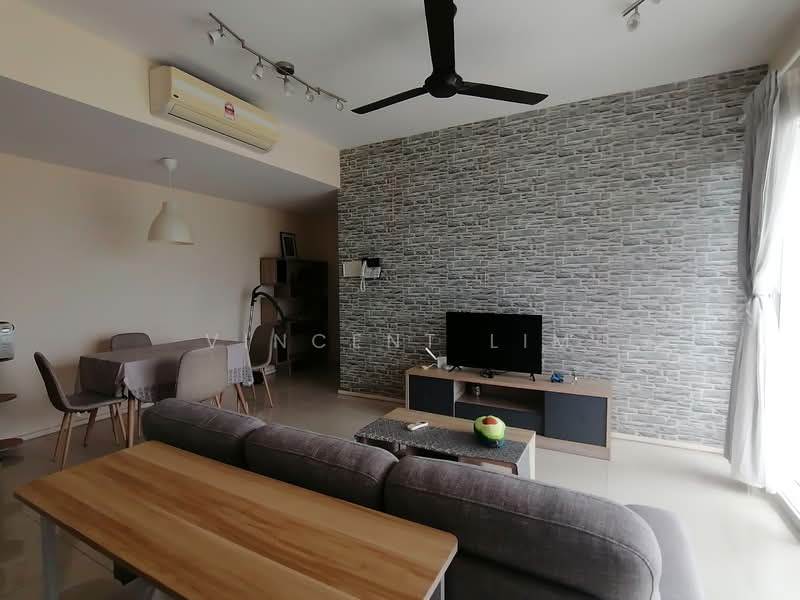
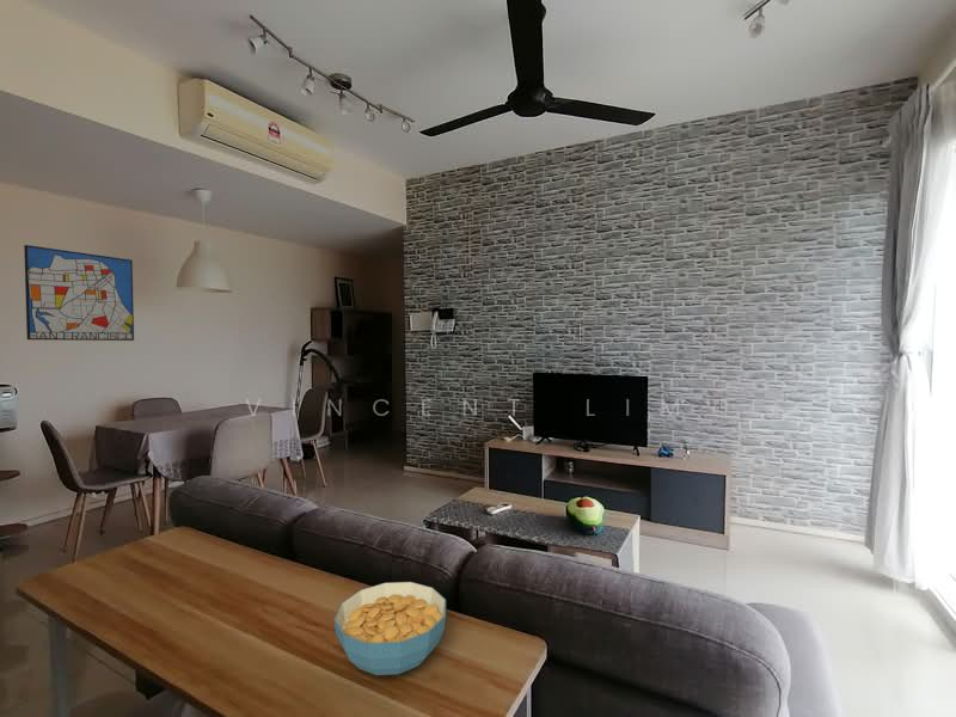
+ wall art (84, 296)
+ cereal bowl (392, 636)
